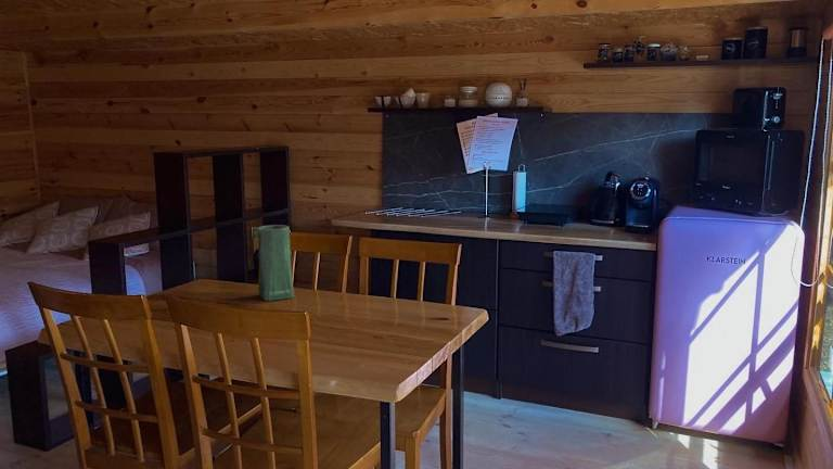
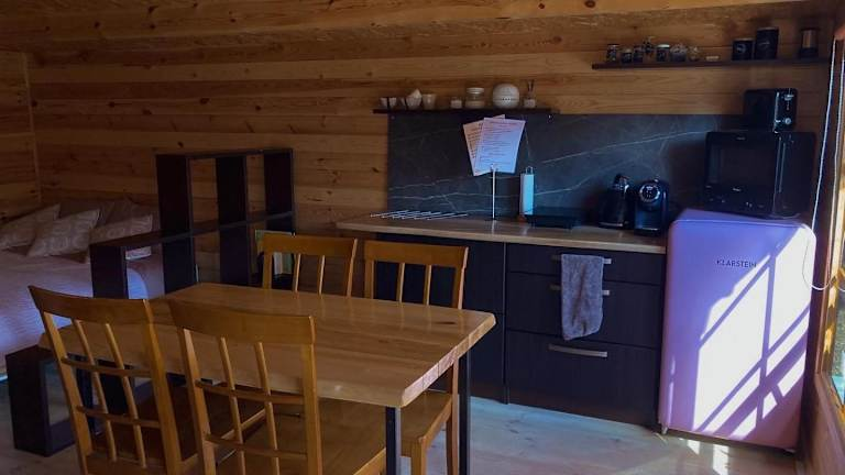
- vase (274, 261)
